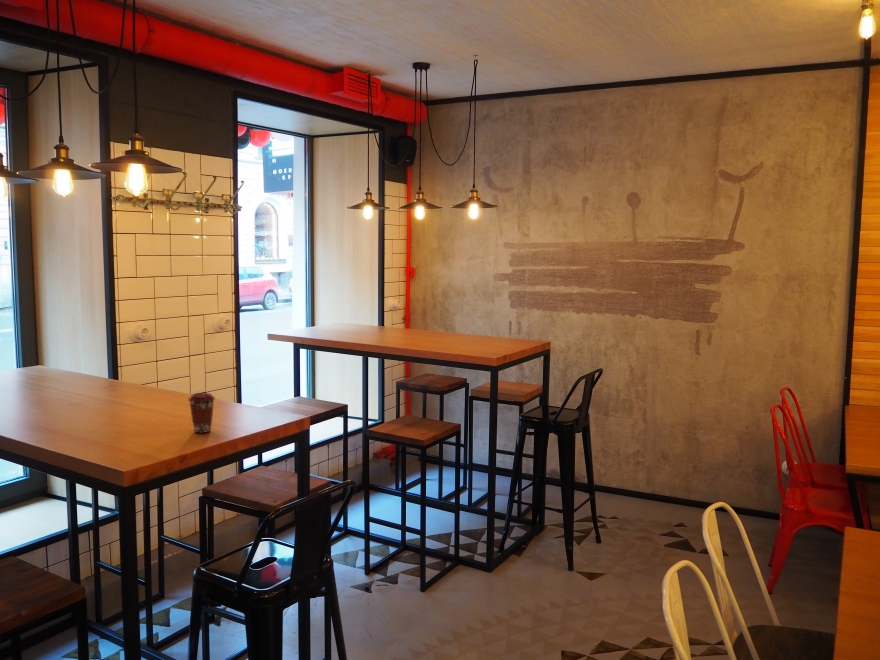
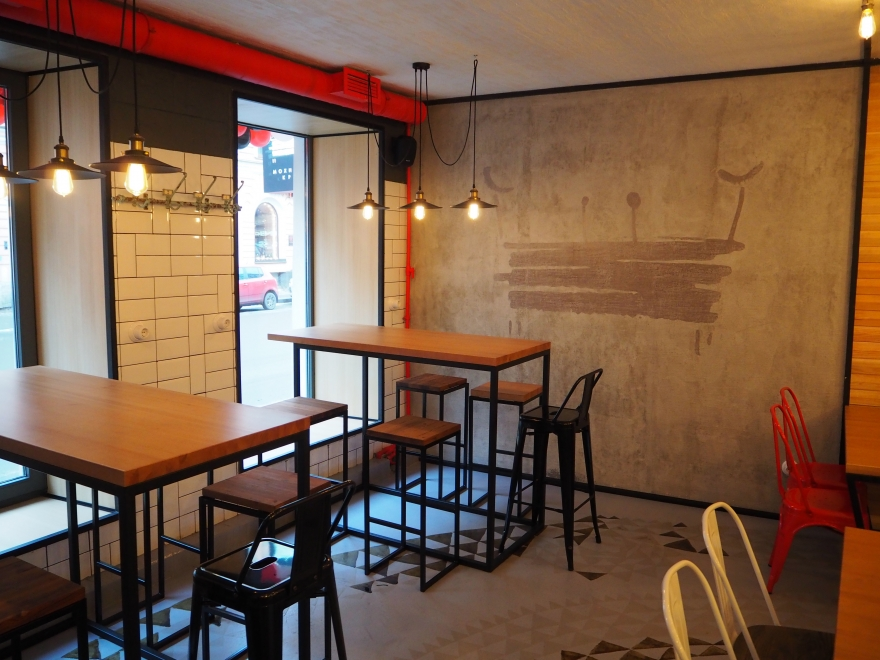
- coffee cup (202, 412)
